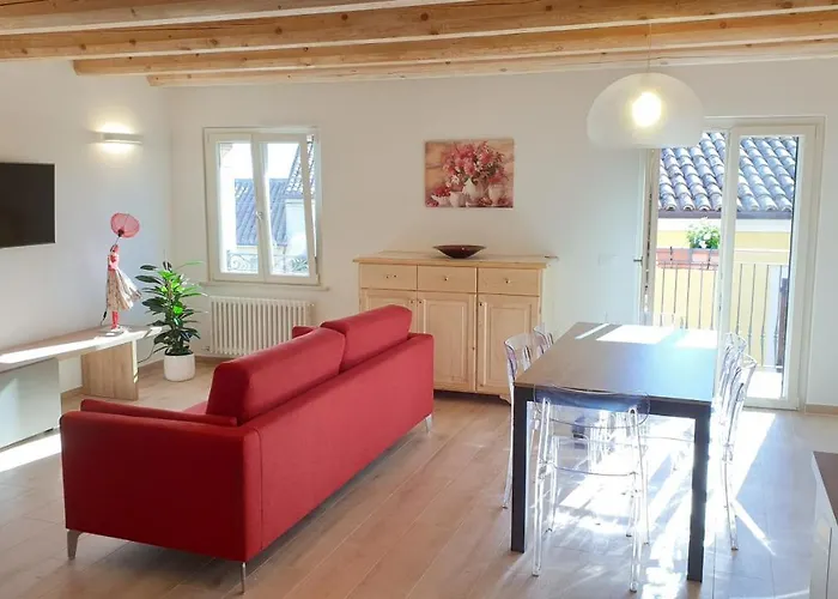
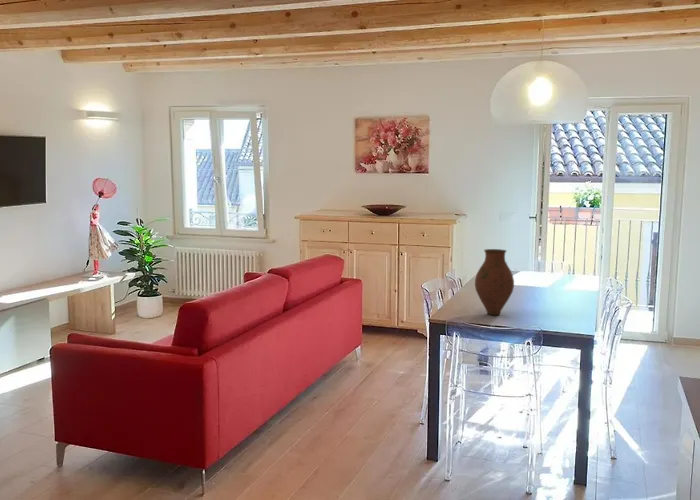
+ vase (494, 282)
